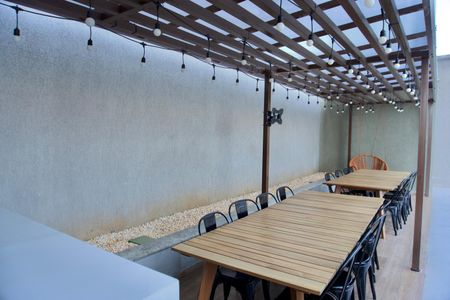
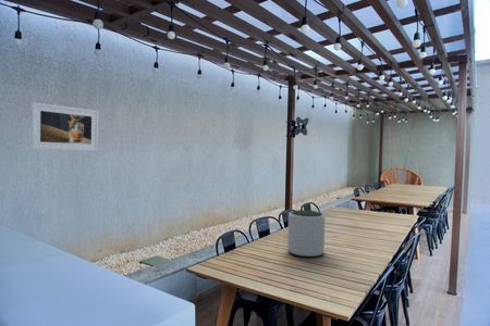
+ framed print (66, 128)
+ plant pot (306, 231)
